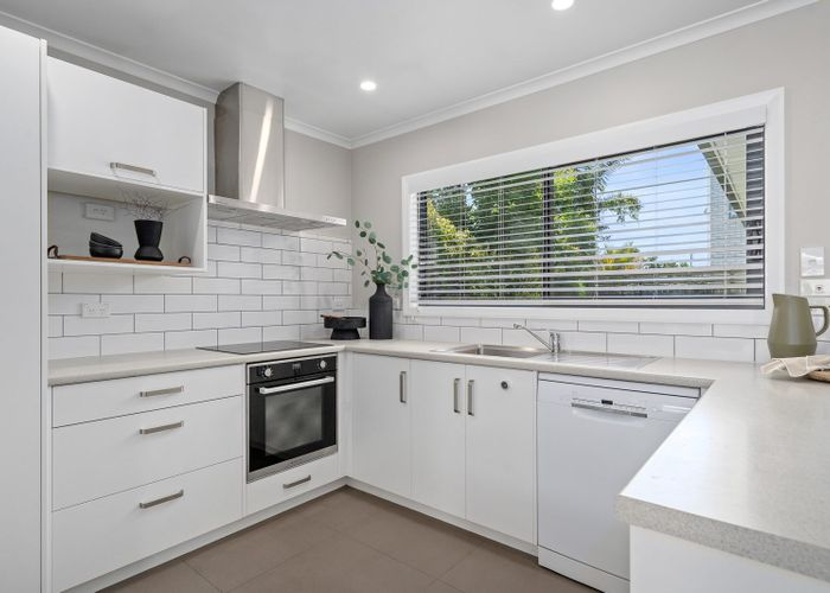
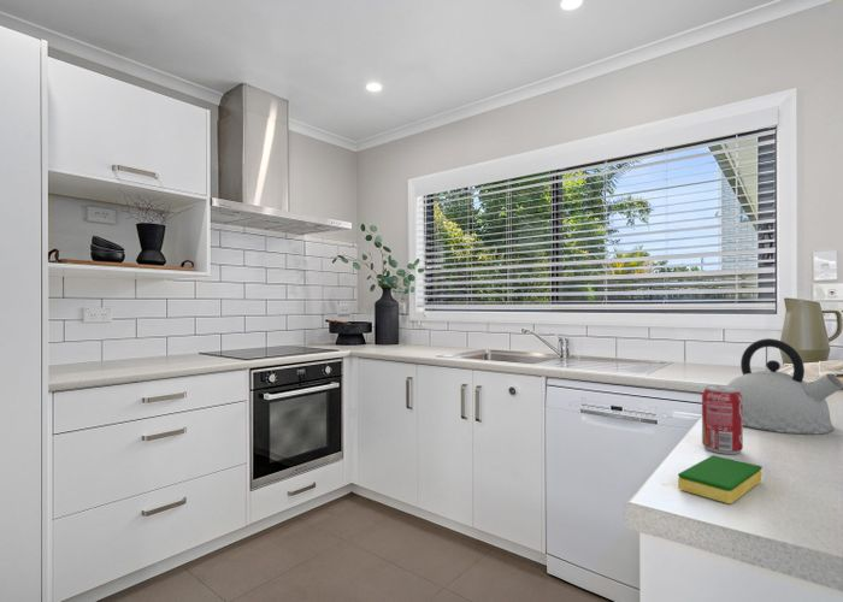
+ kettle (777, 380)
+ beverage can (721, 418)
+ dish sponge (720, 477)
